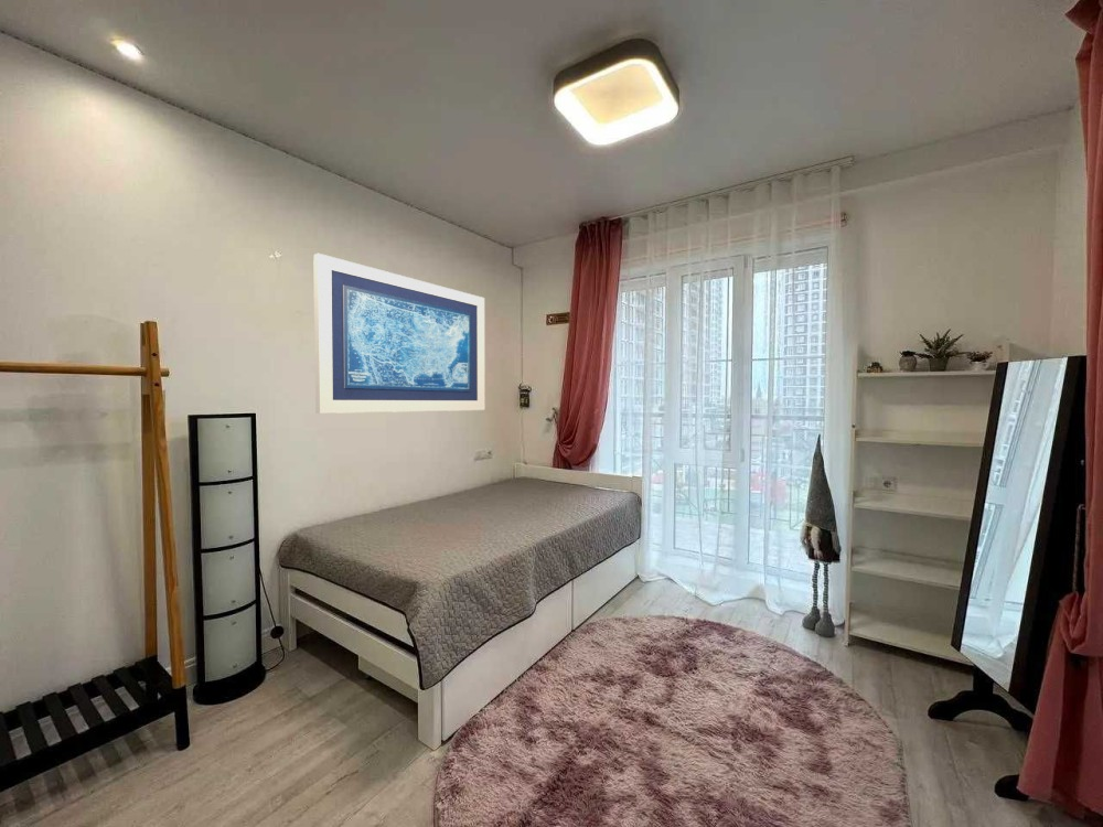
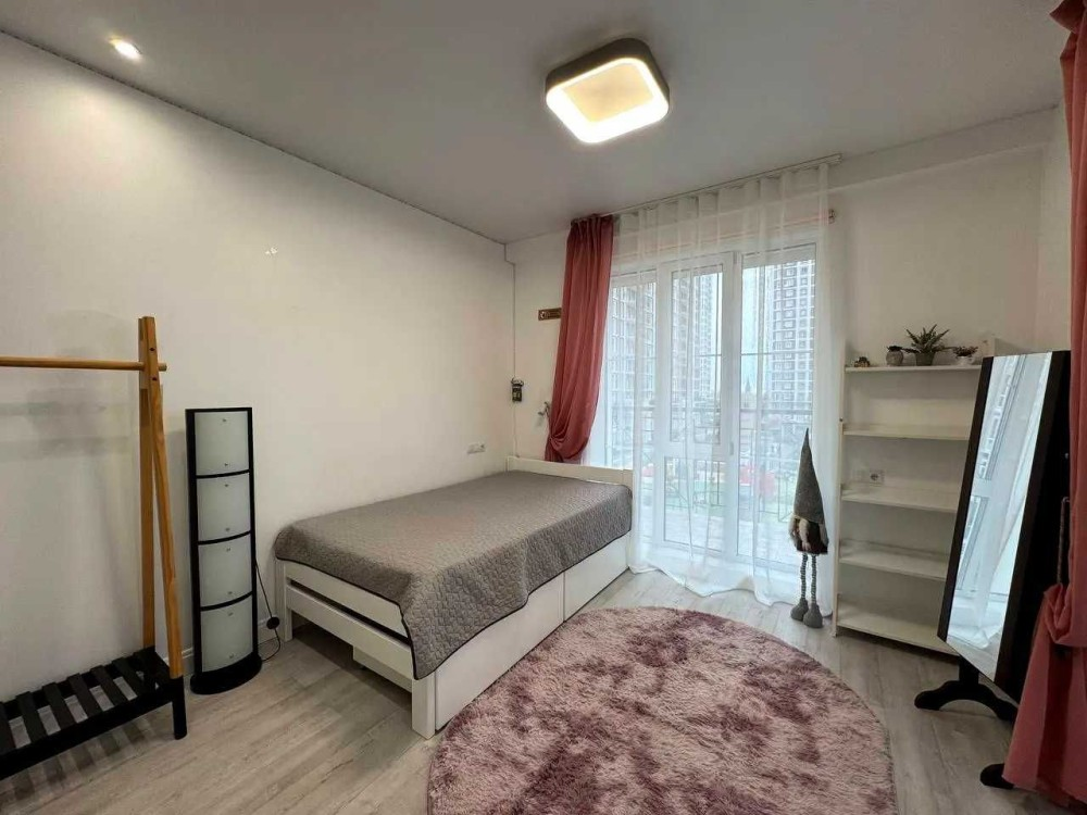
- wall art (414, 345)
